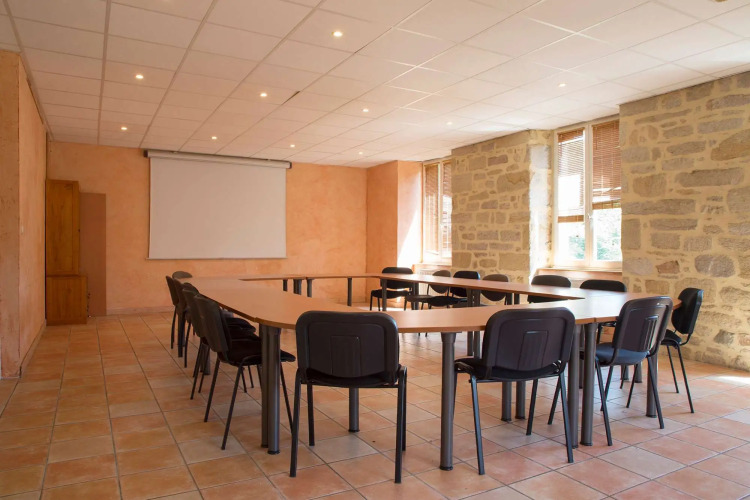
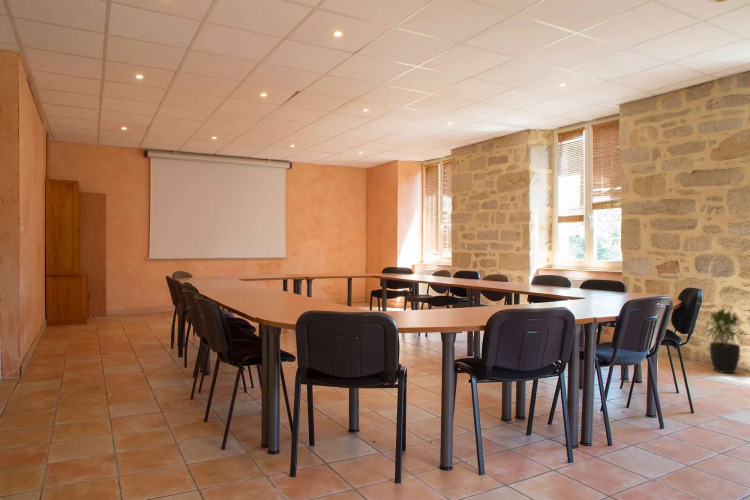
+ potted plant (722, 338)
